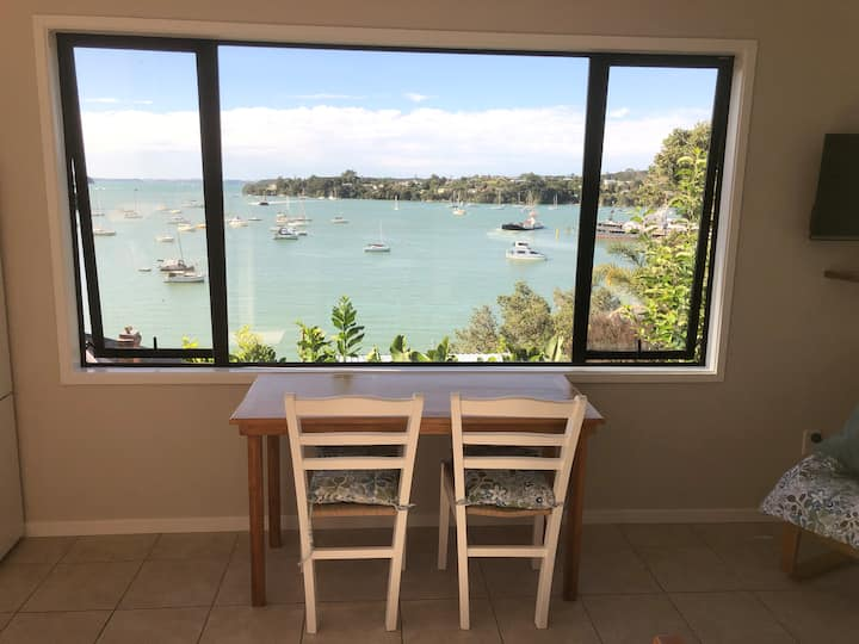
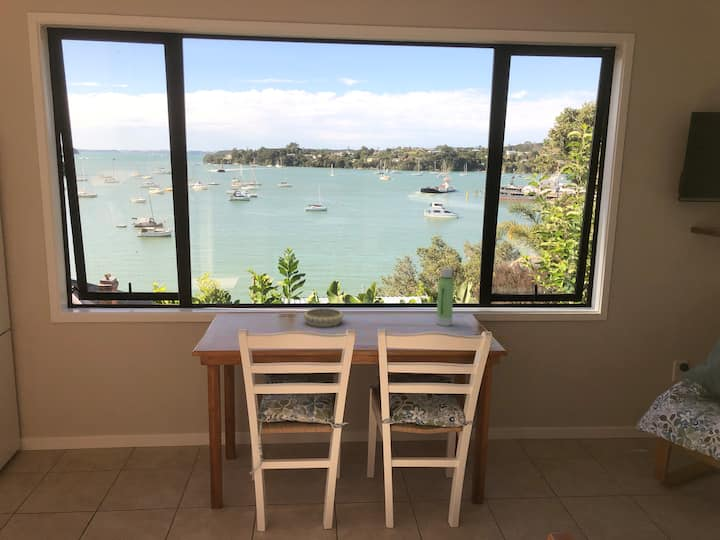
+ water bottle (444, 296)
+ decorative bowl (323, 317)
